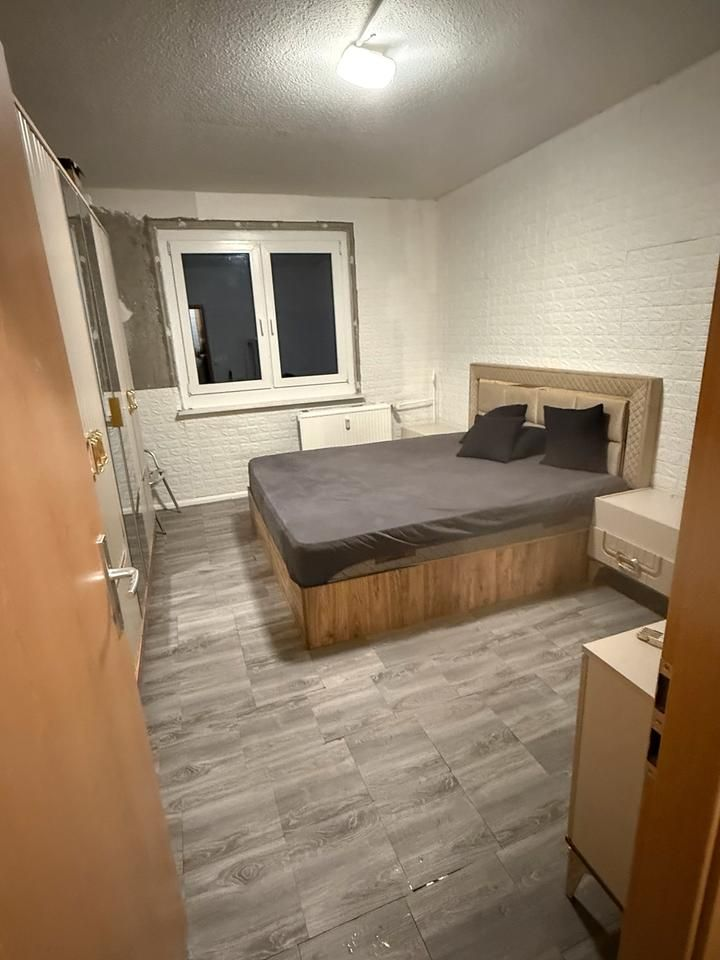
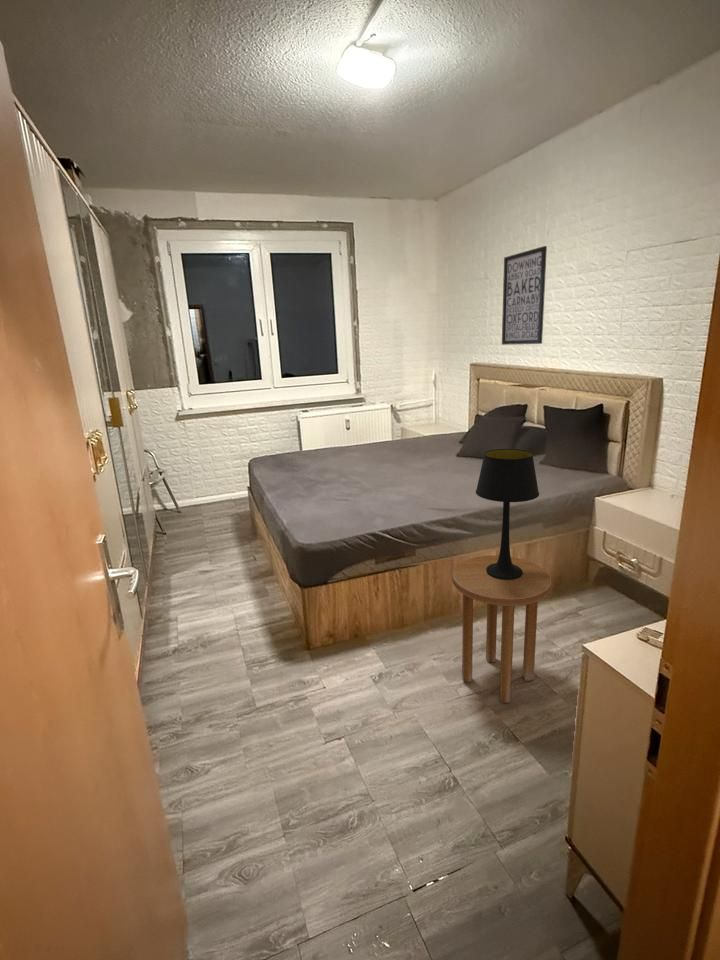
+ wall art (522, 299)
+ side table (496, 628)
+ table lamp (506, 514)
